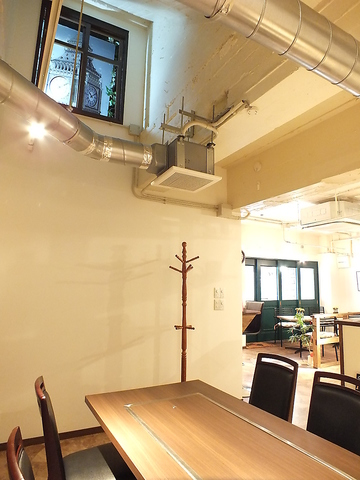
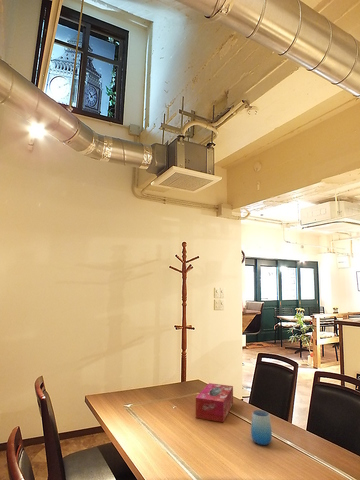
+ tissue box (215, 400)
+ cup (261, 427)
